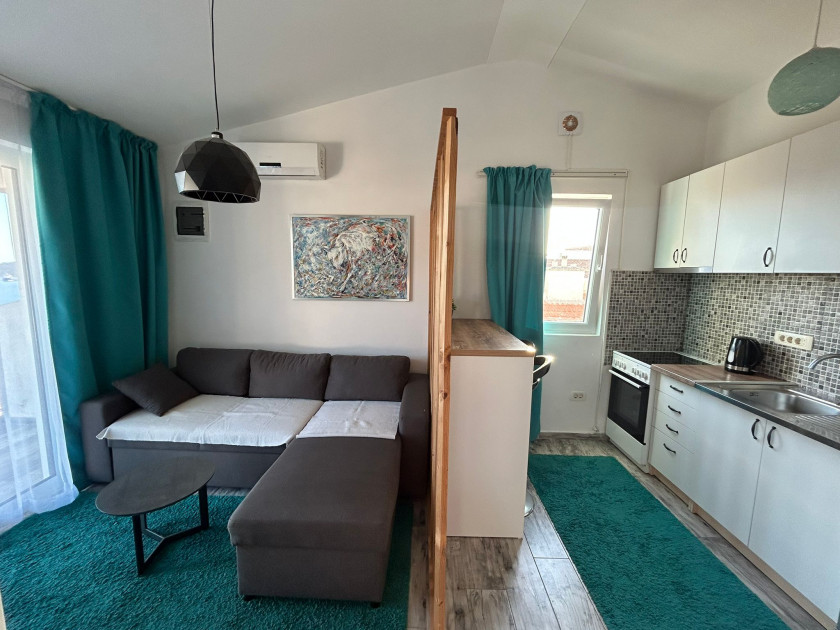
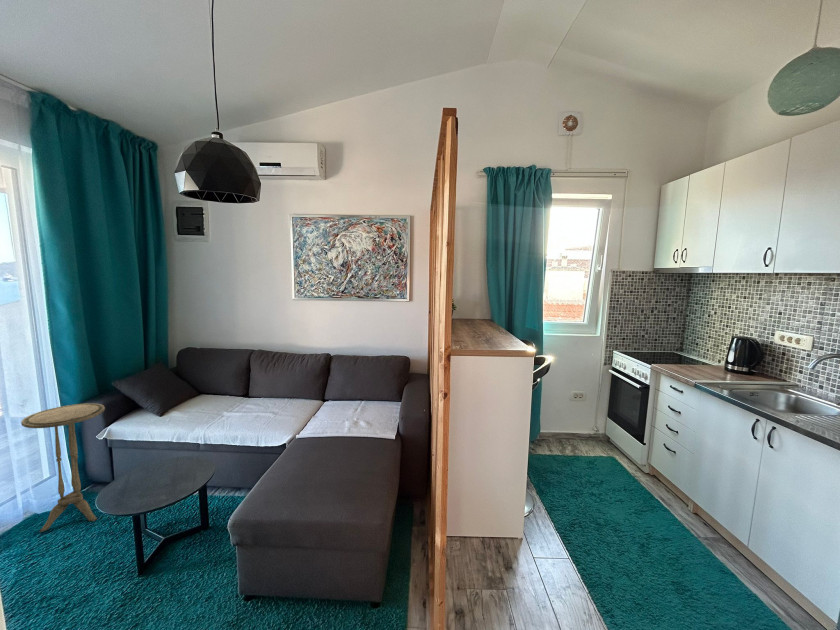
+ side table (72, 466)
